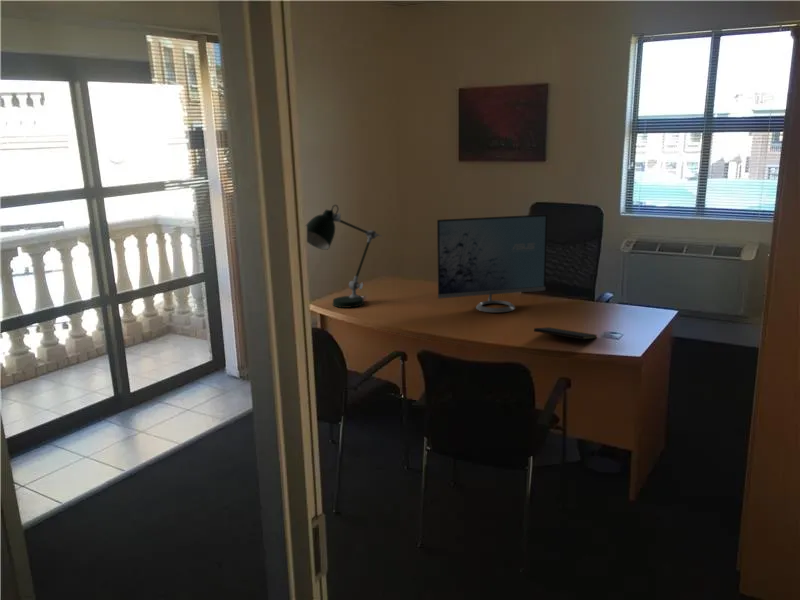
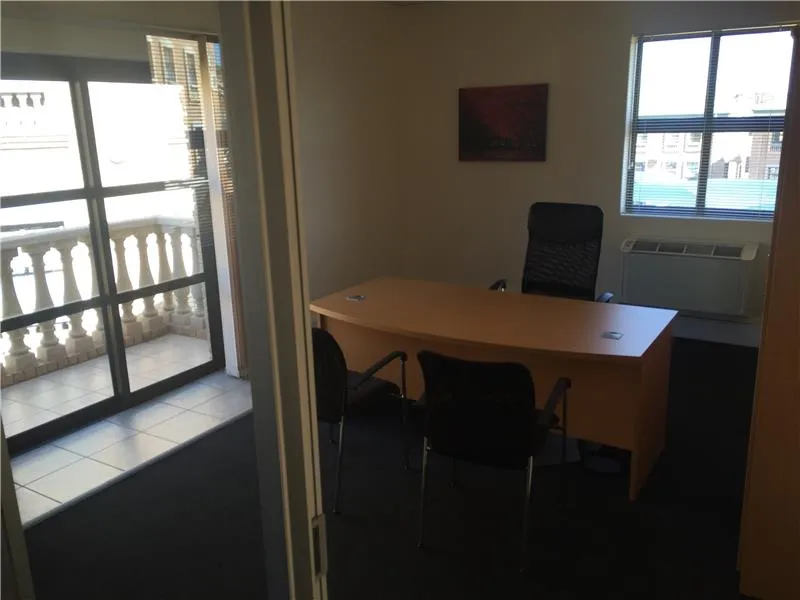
- notepad (565, 333)
- monitor (495, 263)
- desk lamp (329, 247)
